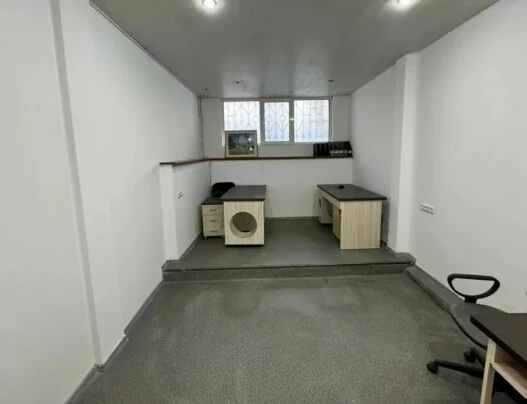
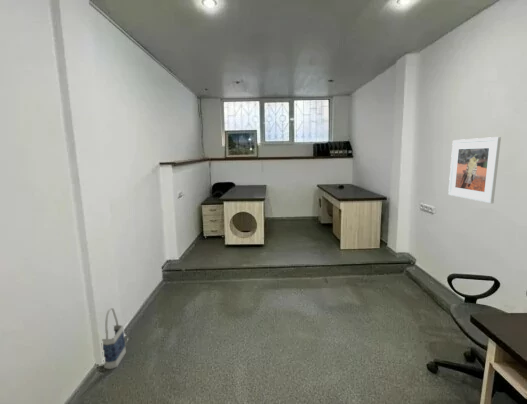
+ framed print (471, 169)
+ bag (114, 336)
